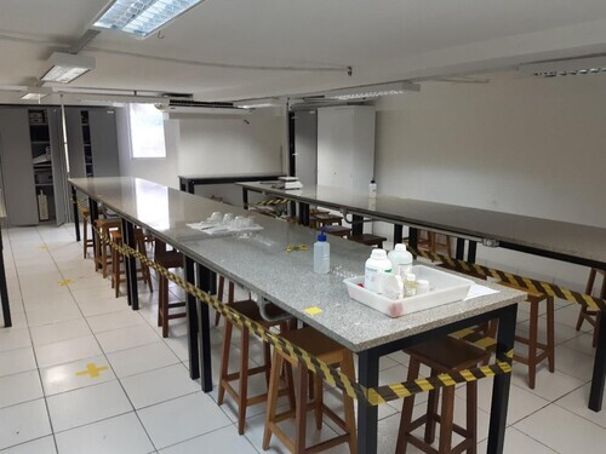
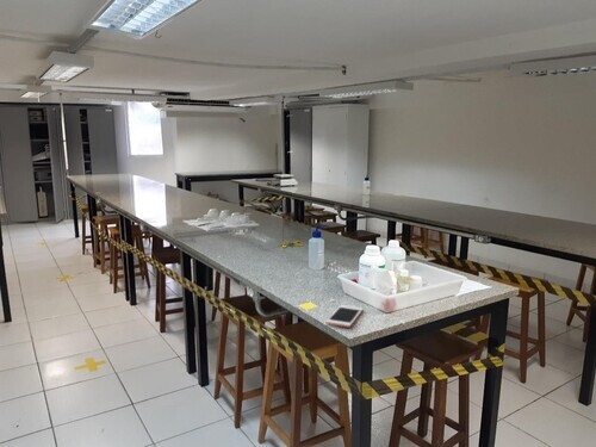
+ cell phone (344, 315)
